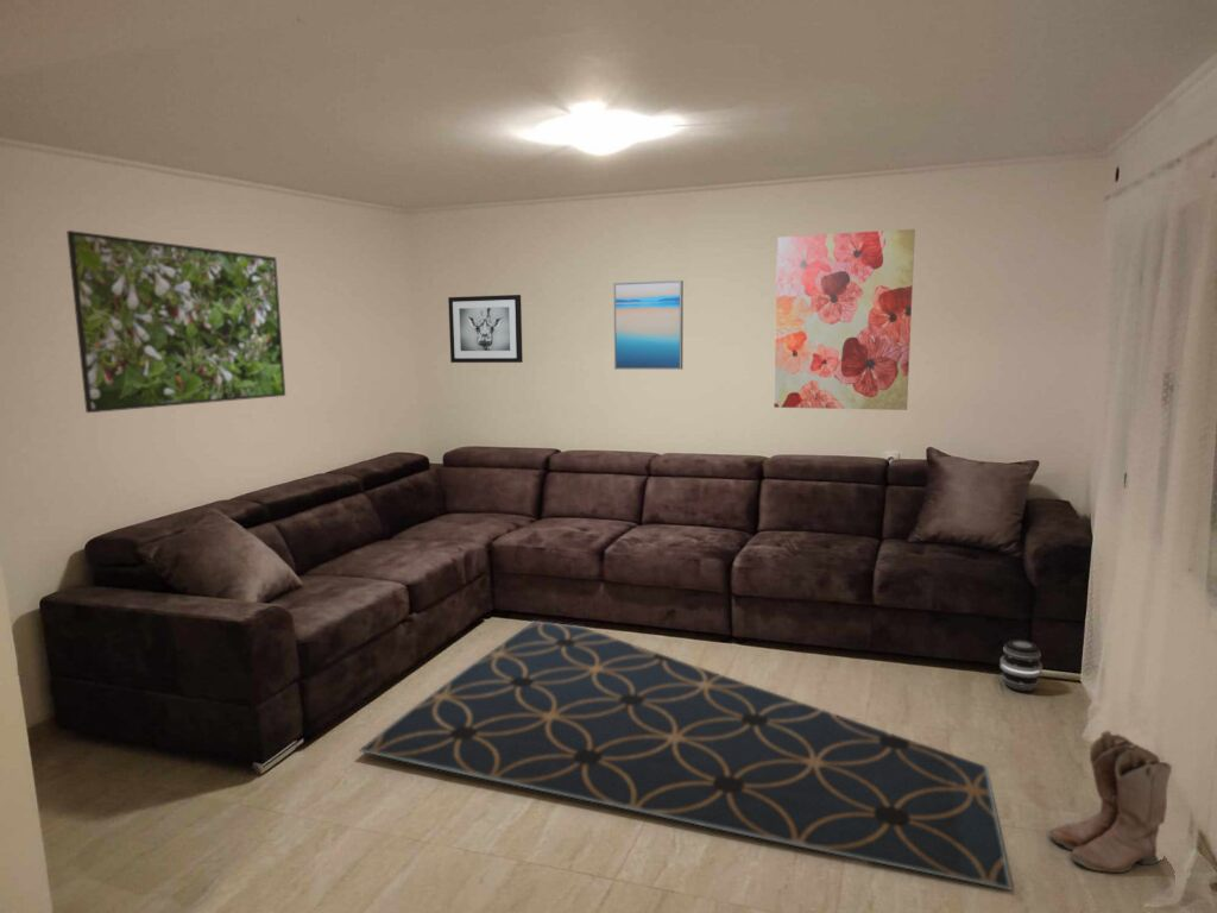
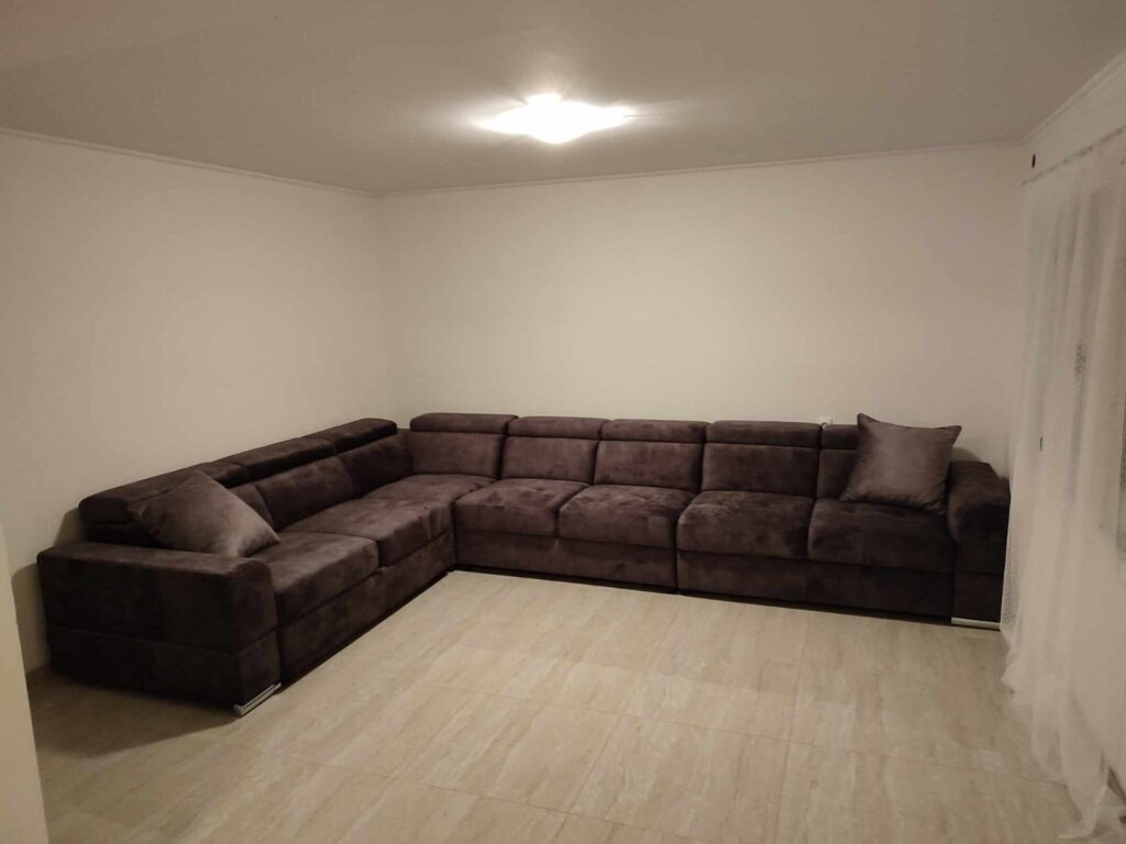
- speaker (1021, 665)
- wall art (648, 326)
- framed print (193, 325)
- wall art (841, 322)
- rug (691, 711)
- boots (1109, 798)
- wall art (485, 329)
